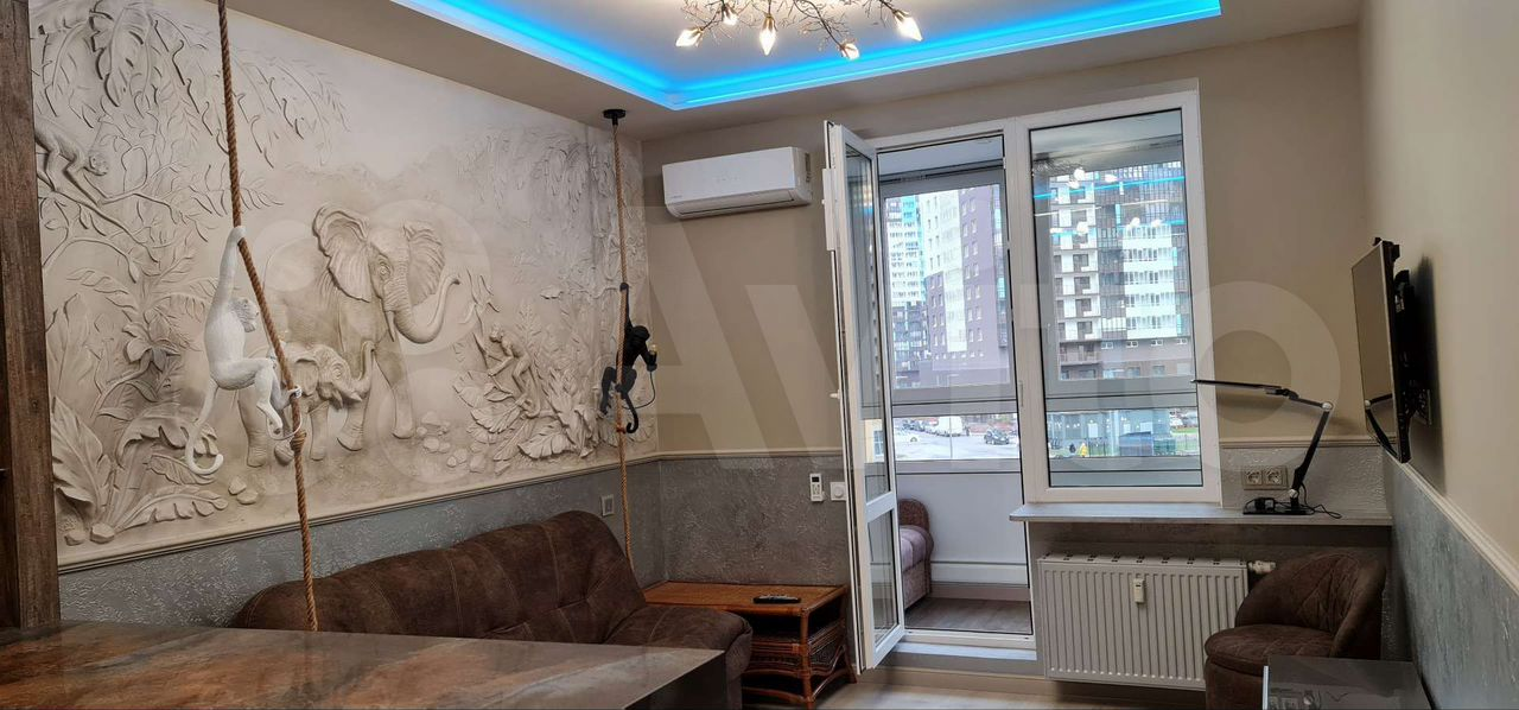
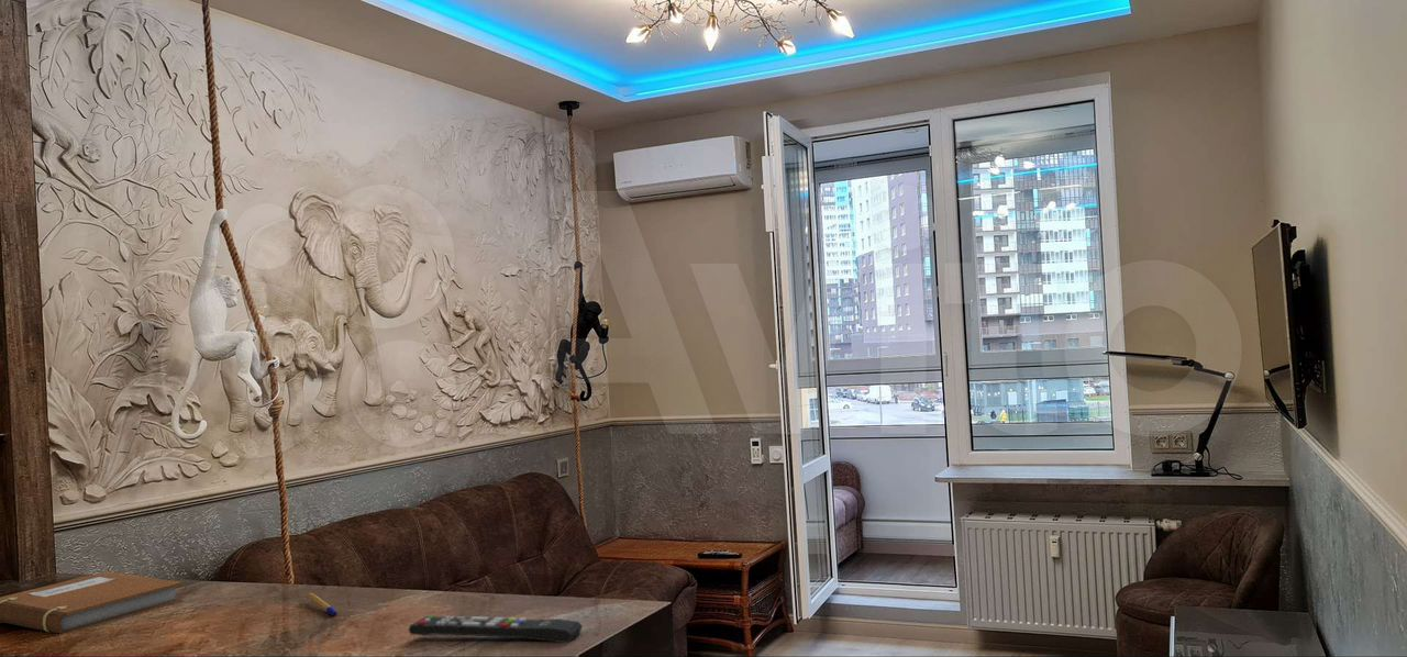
+ notebook (81, 601)
+ remote control (494, 627)
+ pen (321, 603)
